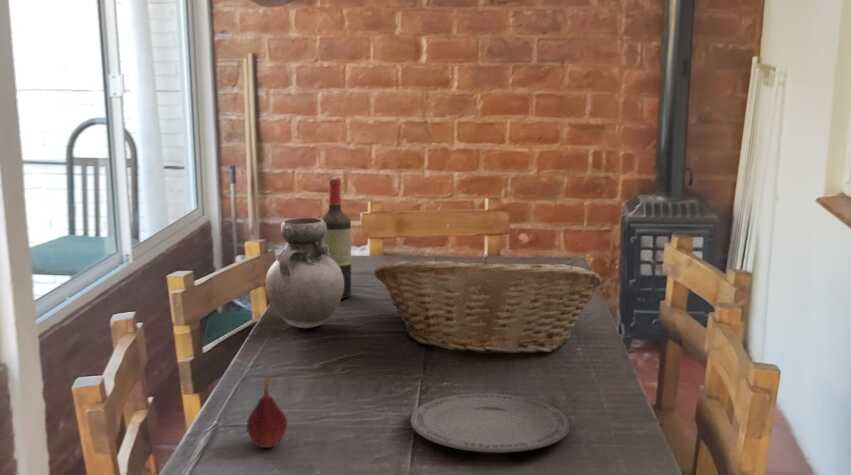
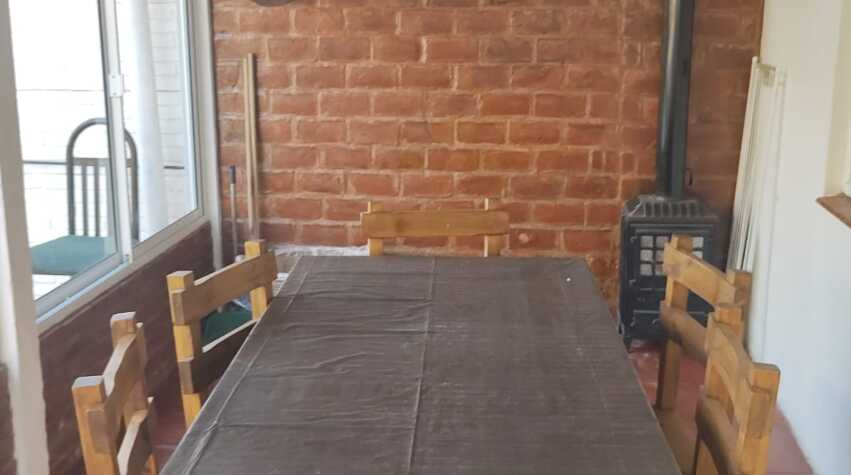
- plate (489, 423)
- fruit (266, 411)
- wine bottle (335, 238)
- vase (304, 273)
- fruit basket (486, 294)
